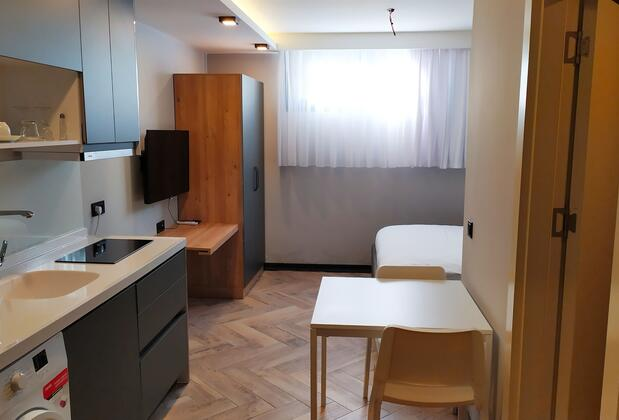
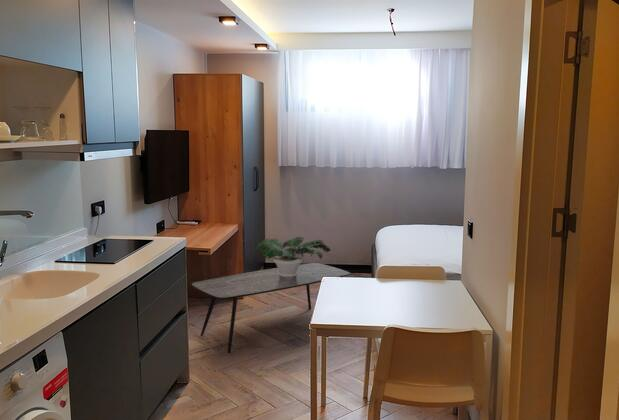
+ coffee table (272, 291)
+ potted plant (294, 258)
